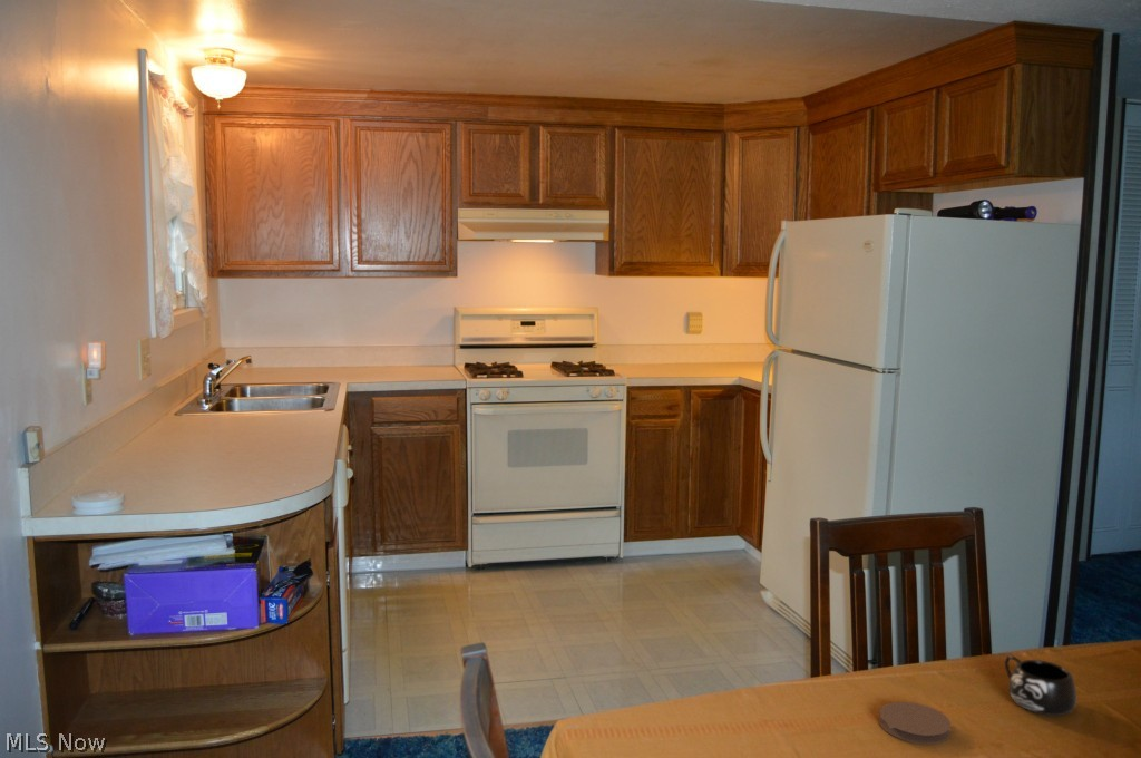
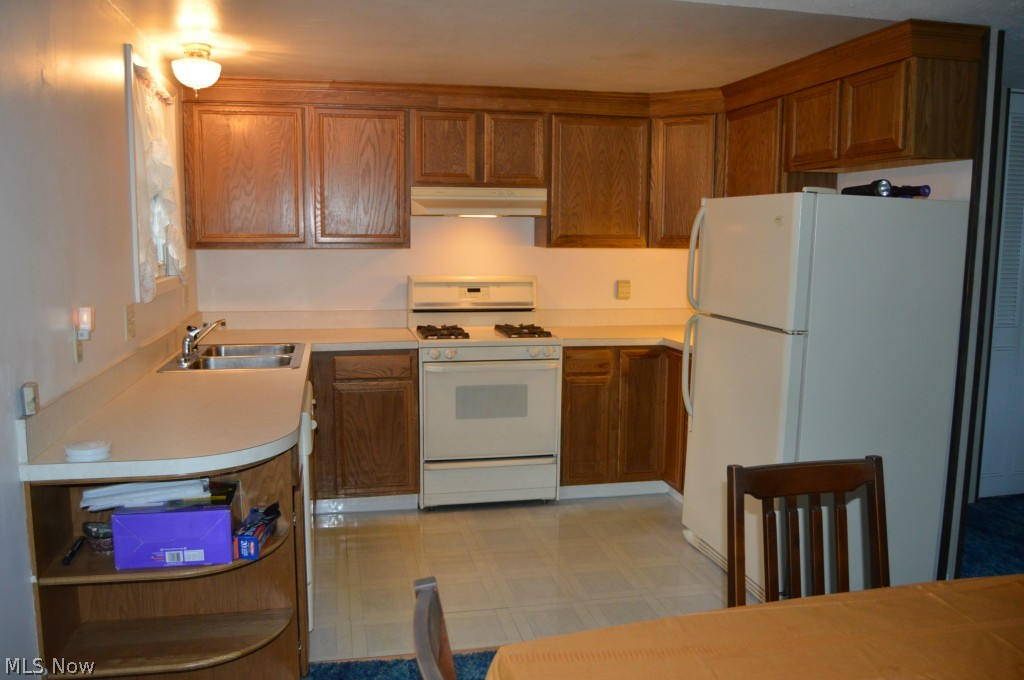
- mug (1035, 683)
- coaster (914, 721)
